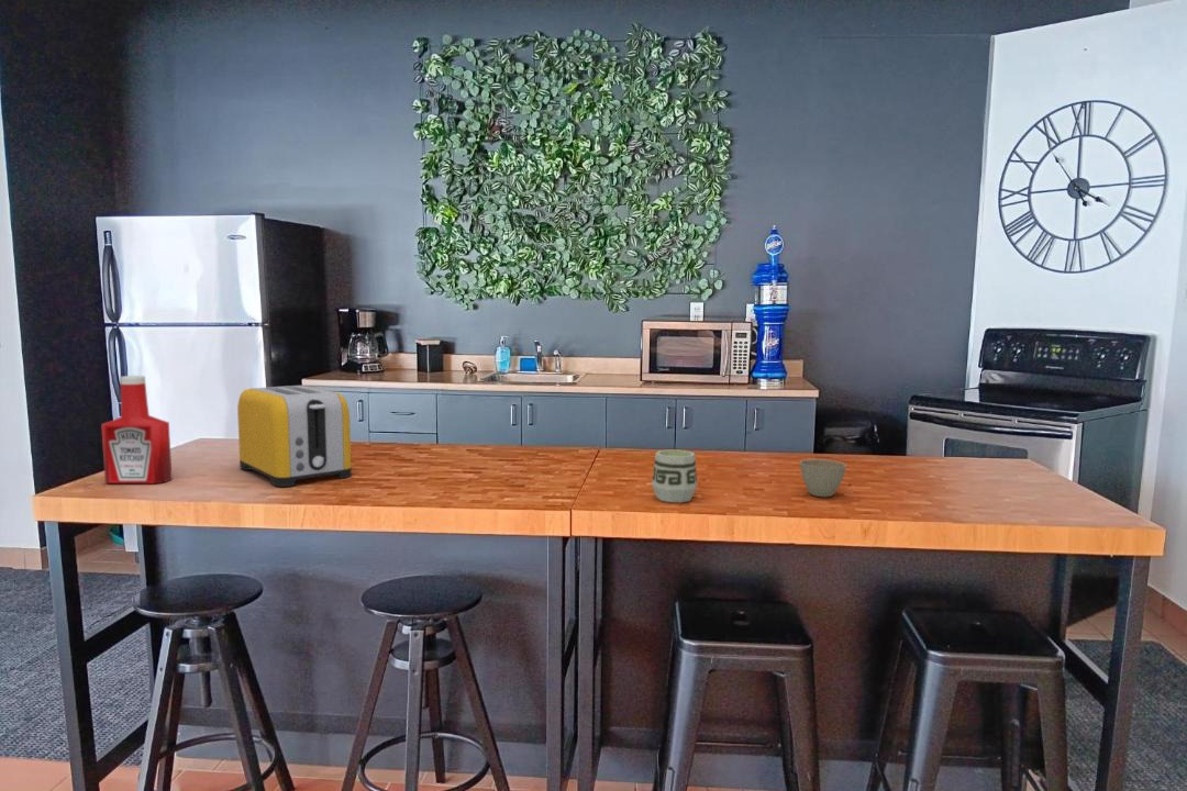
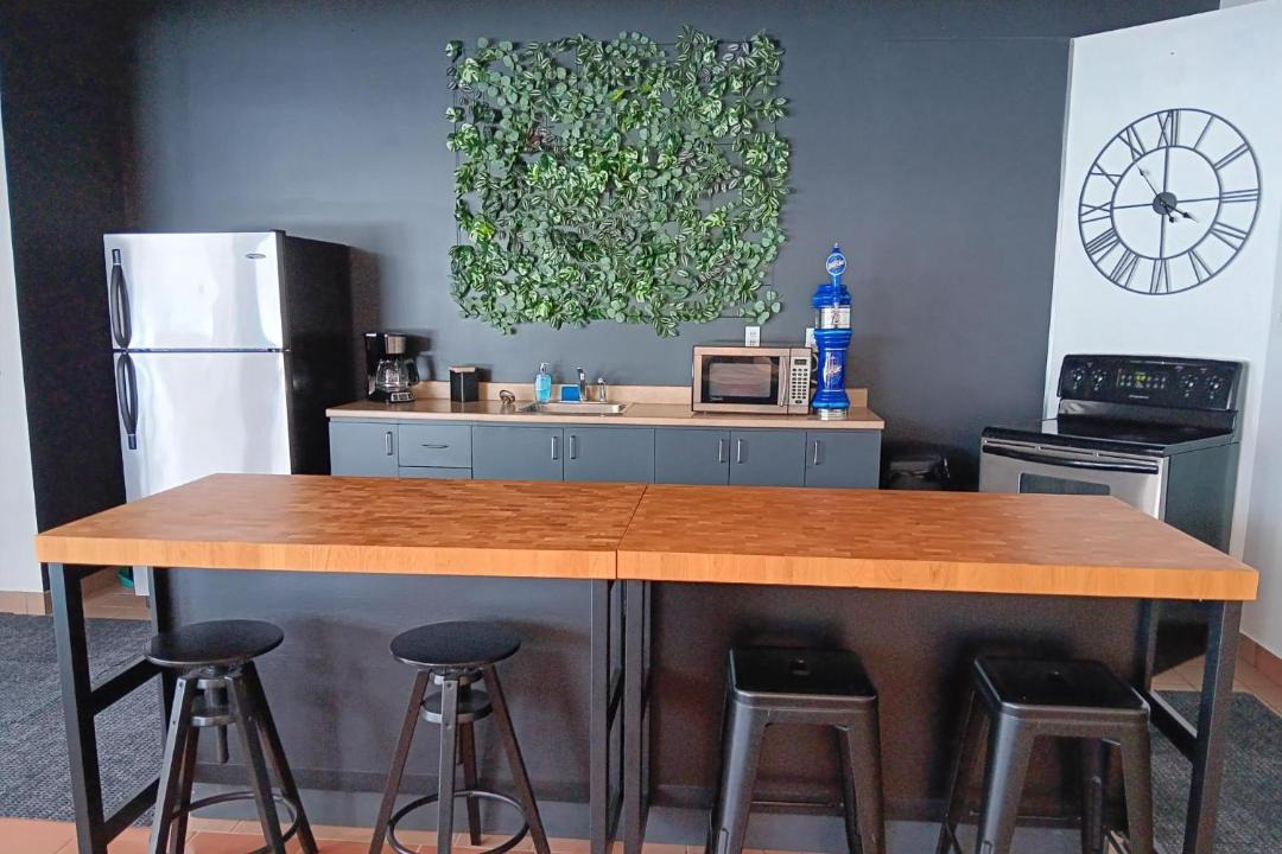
- flower pot (822, 478)
- soap bottle (135, 428)
- toaster (295, 431)
- cup (674, 476)
